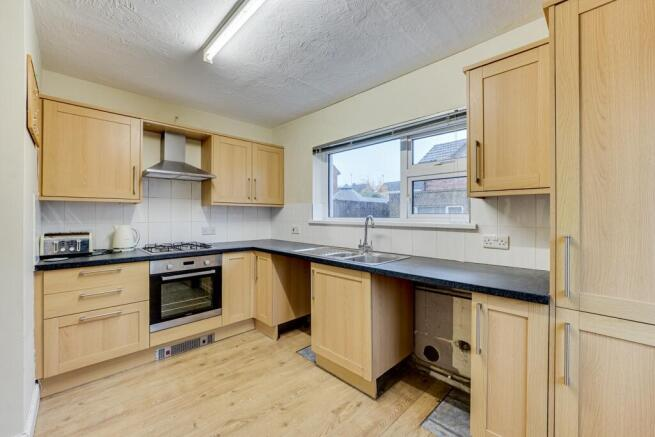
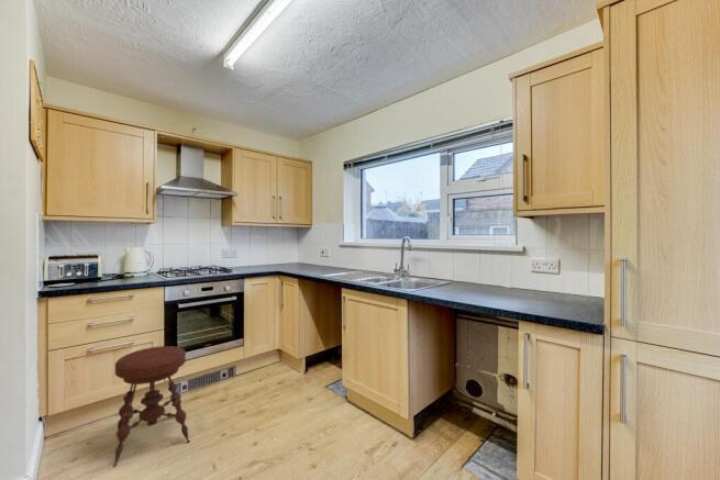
+ stool (152, 394)
